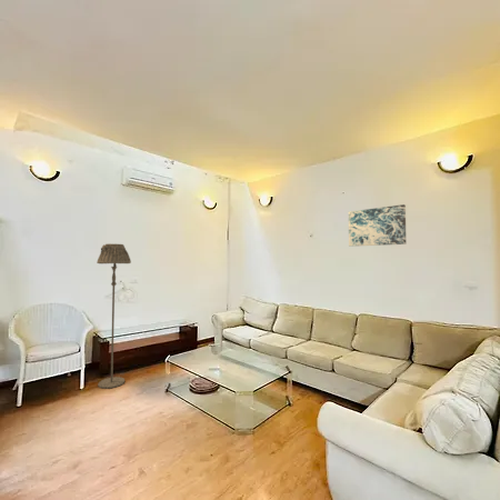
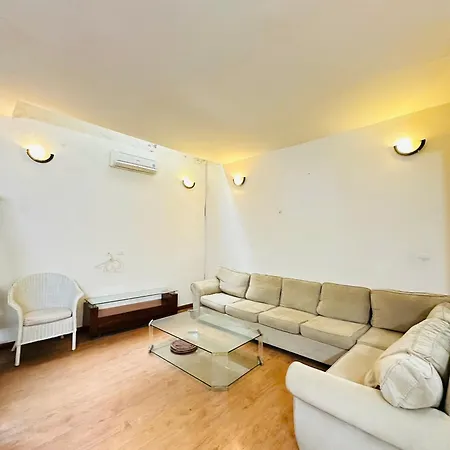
- floor lamp (112, 312)
- wall art (374, 227)
